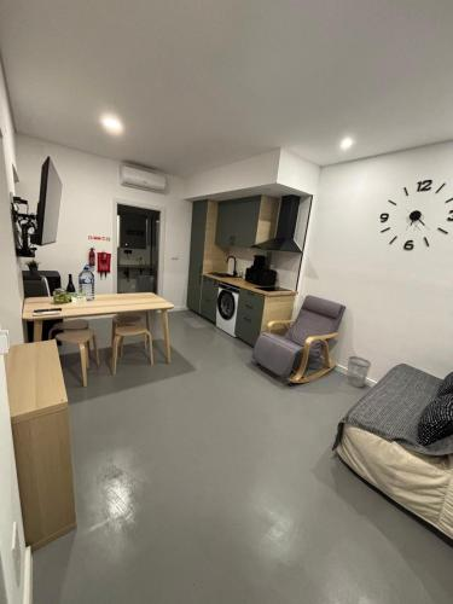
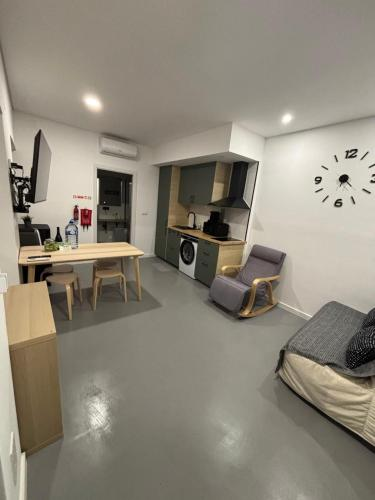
- wastebasket (356, 371)
